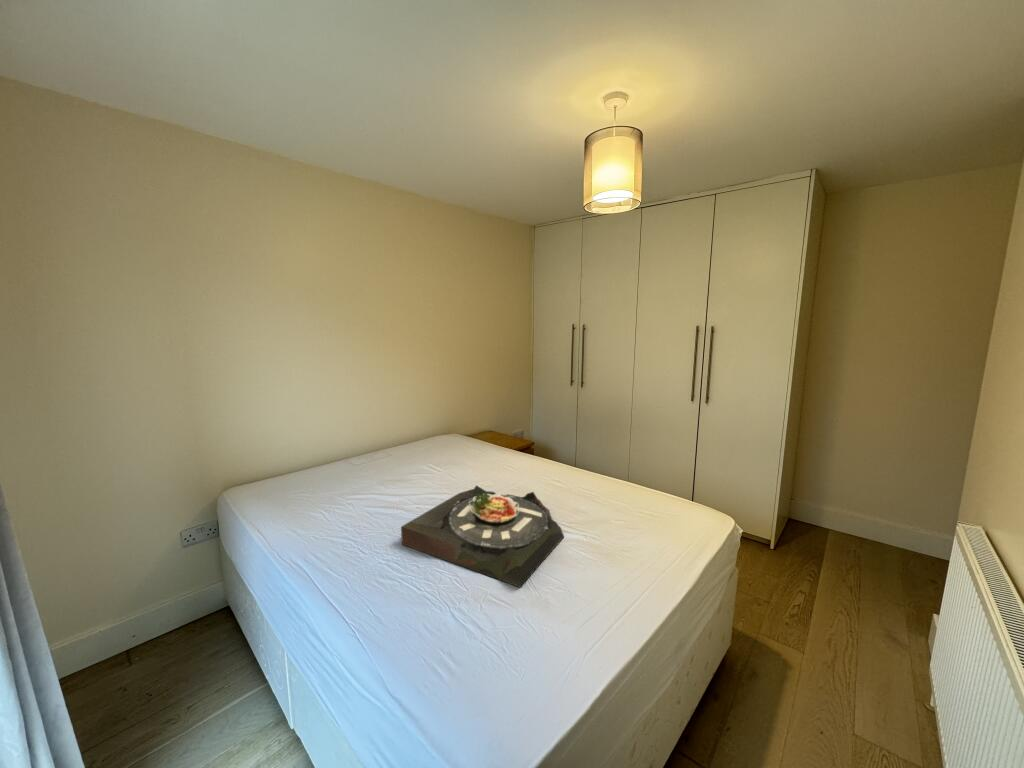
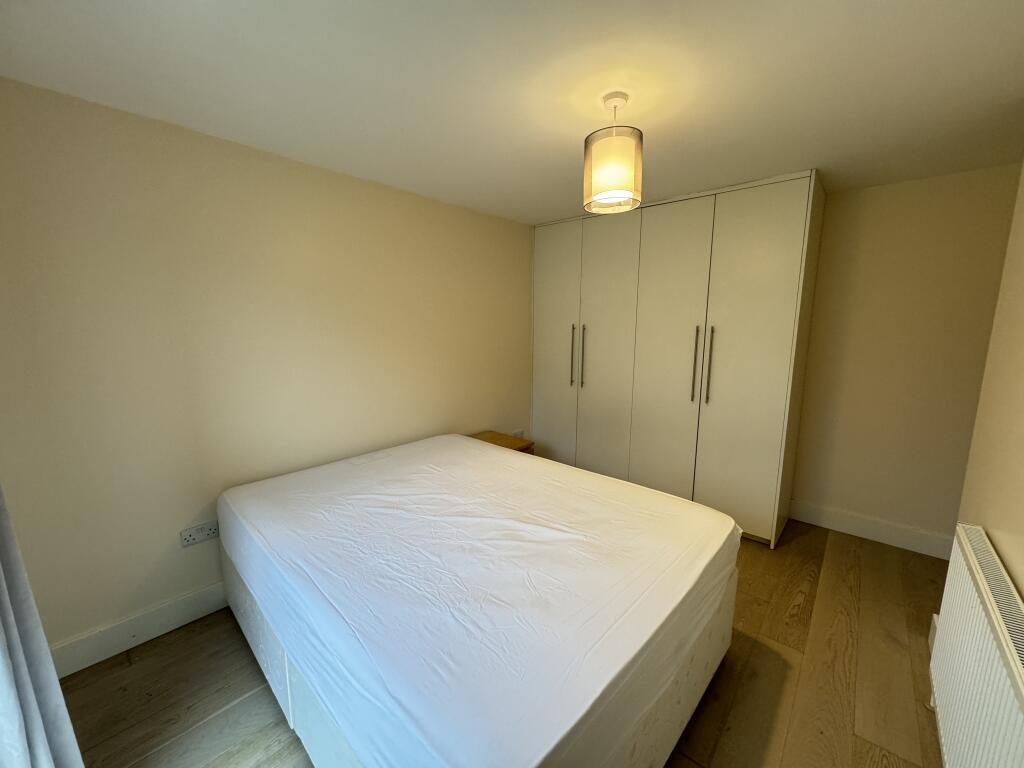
- serving tray (492, 514)
